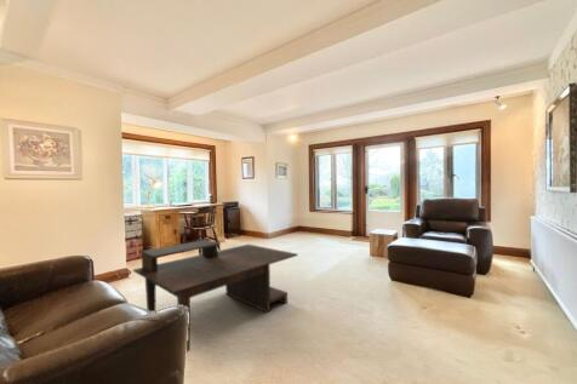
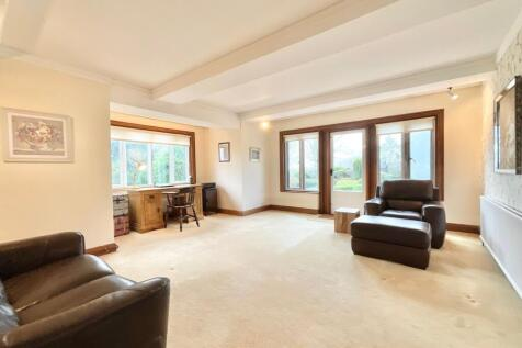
- coffee table (222, 279)
